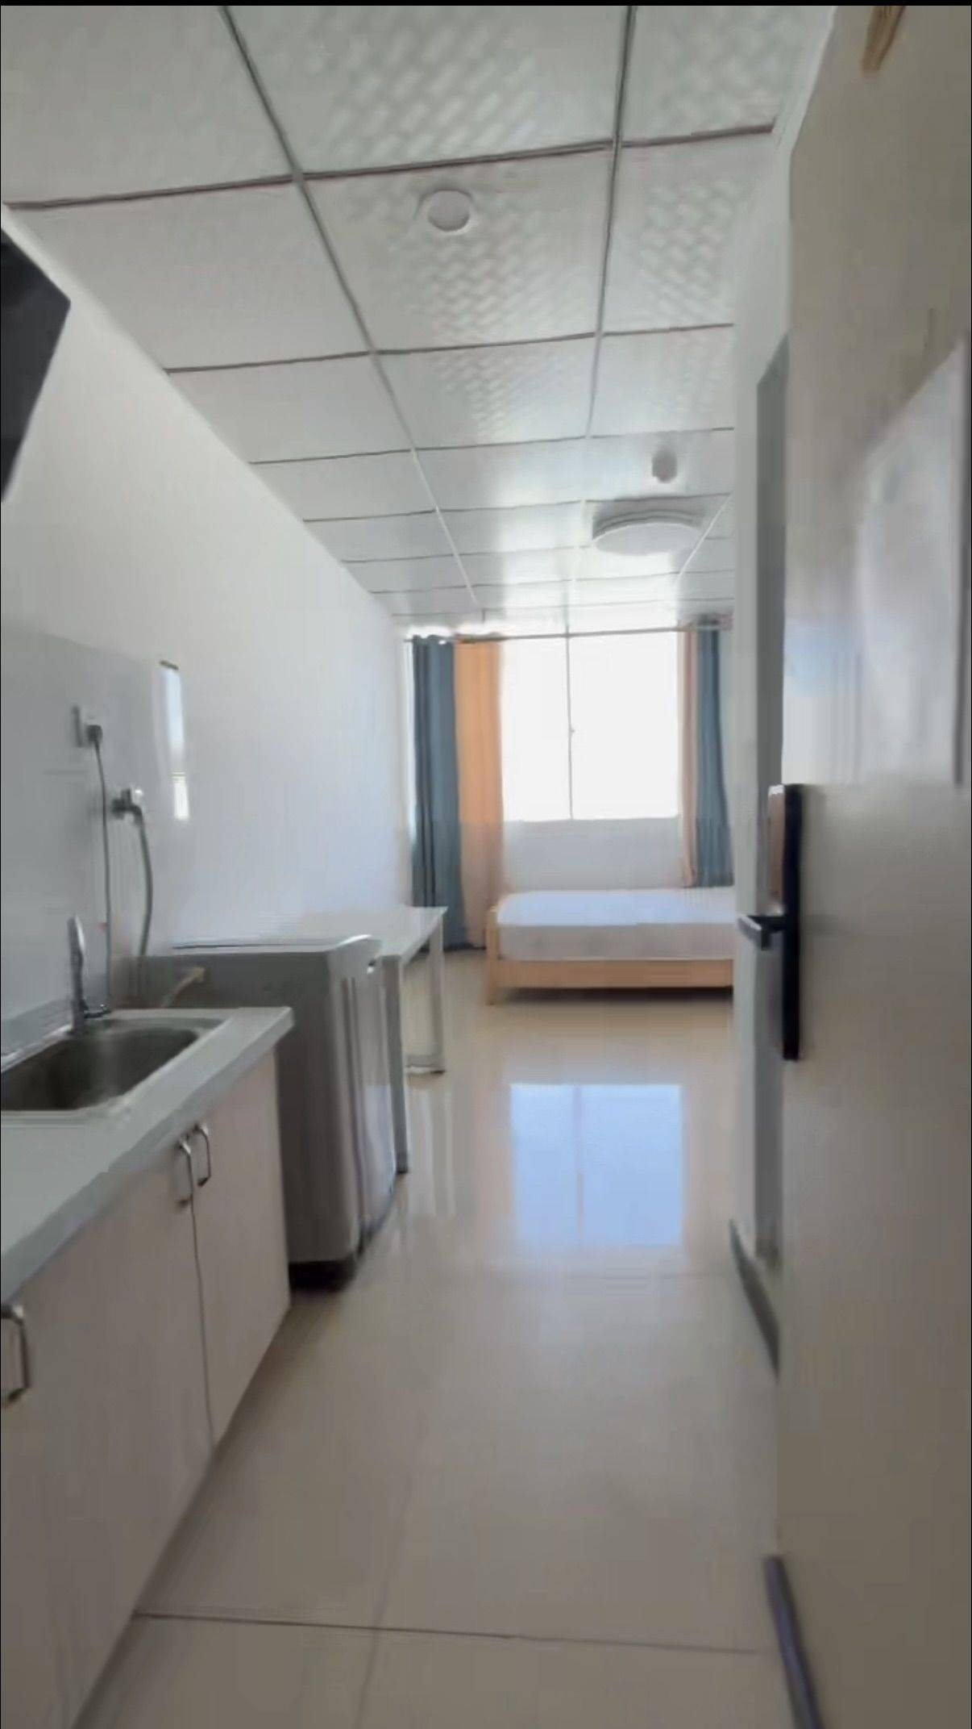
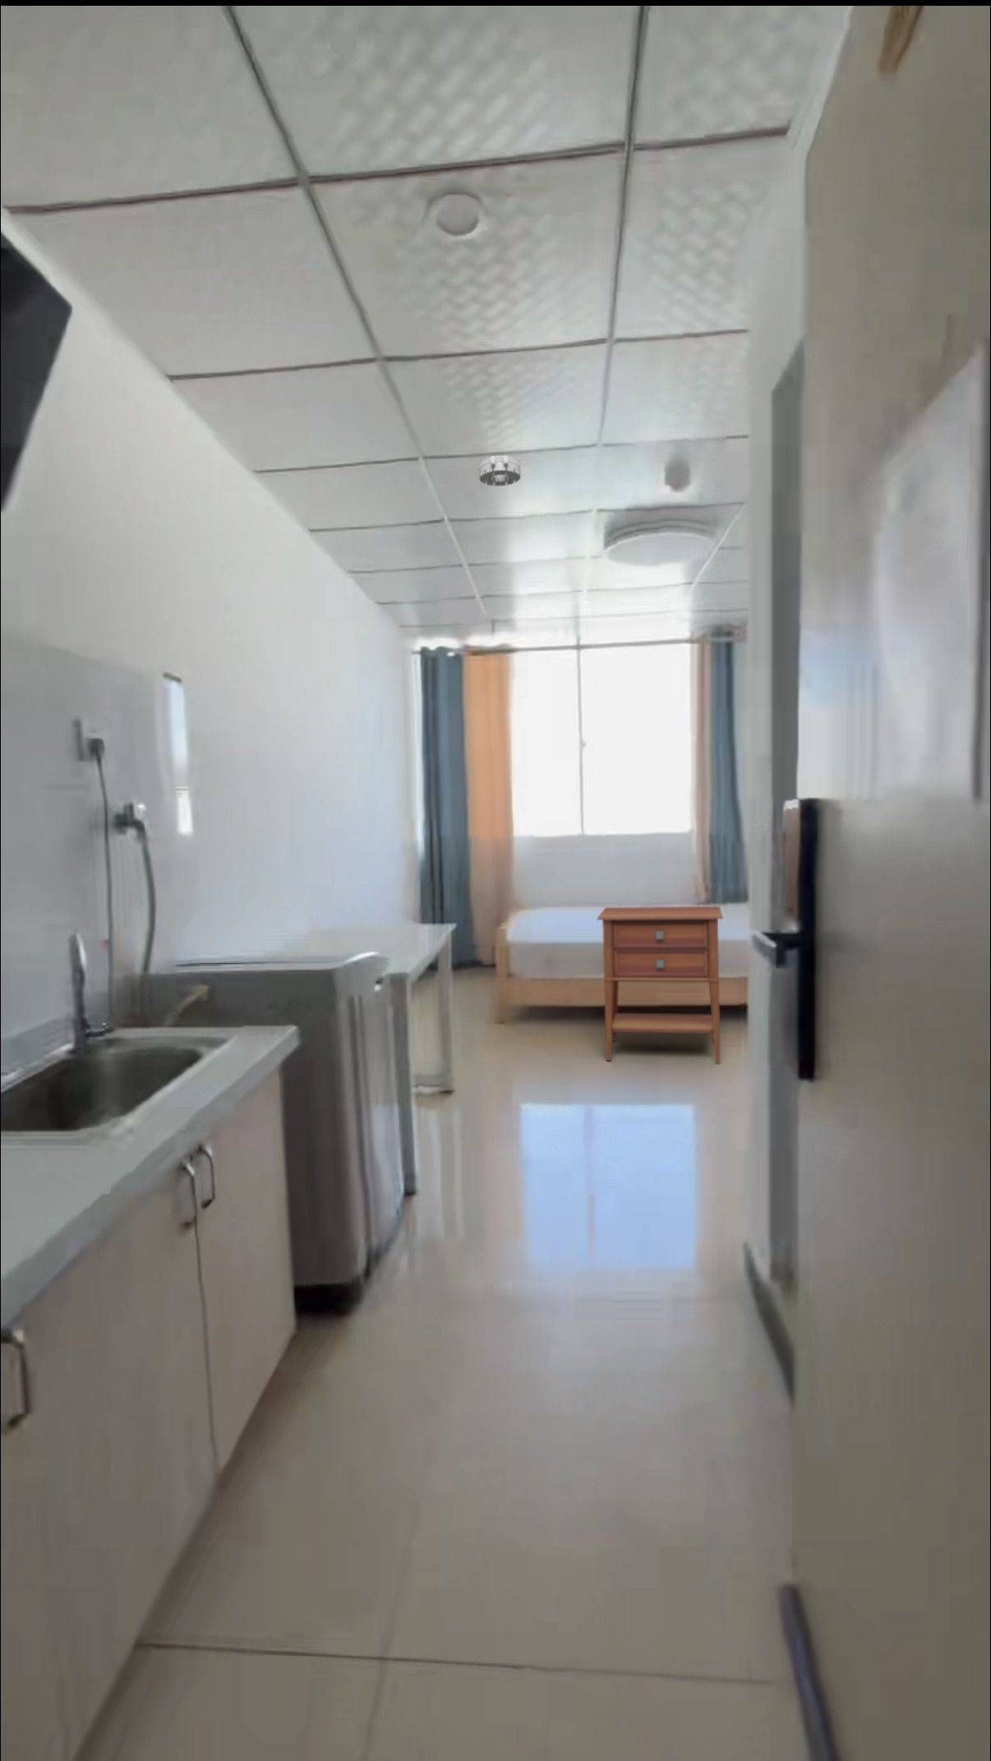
+ nightstand (662, 981)
+ smoke detector (500, 470)
